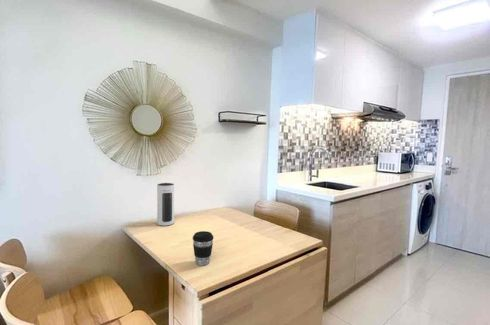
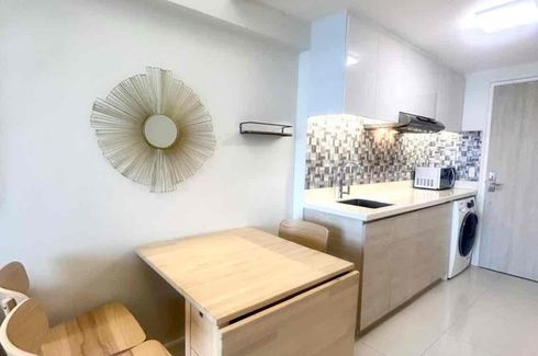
- speaker (165, 203)
- coffee cup (202, 248)
